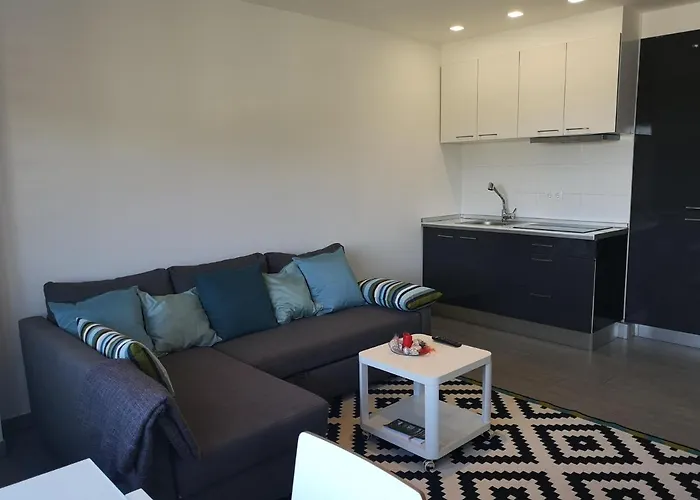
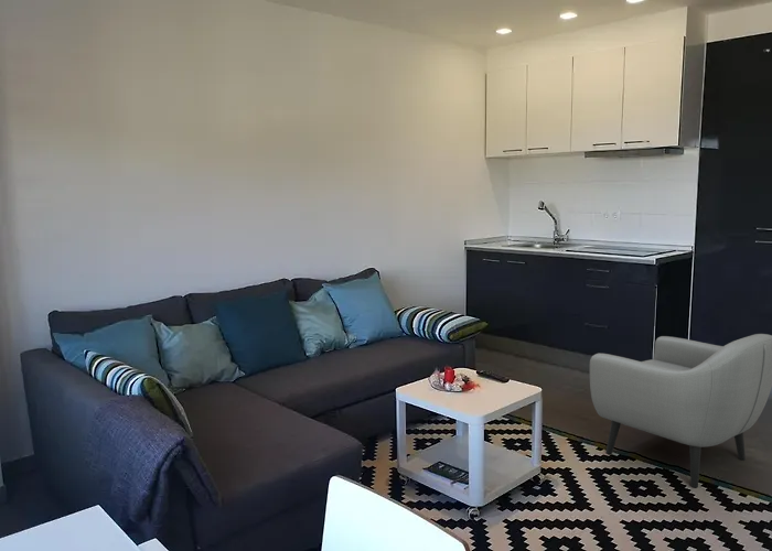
+ armchair (673, 390)
